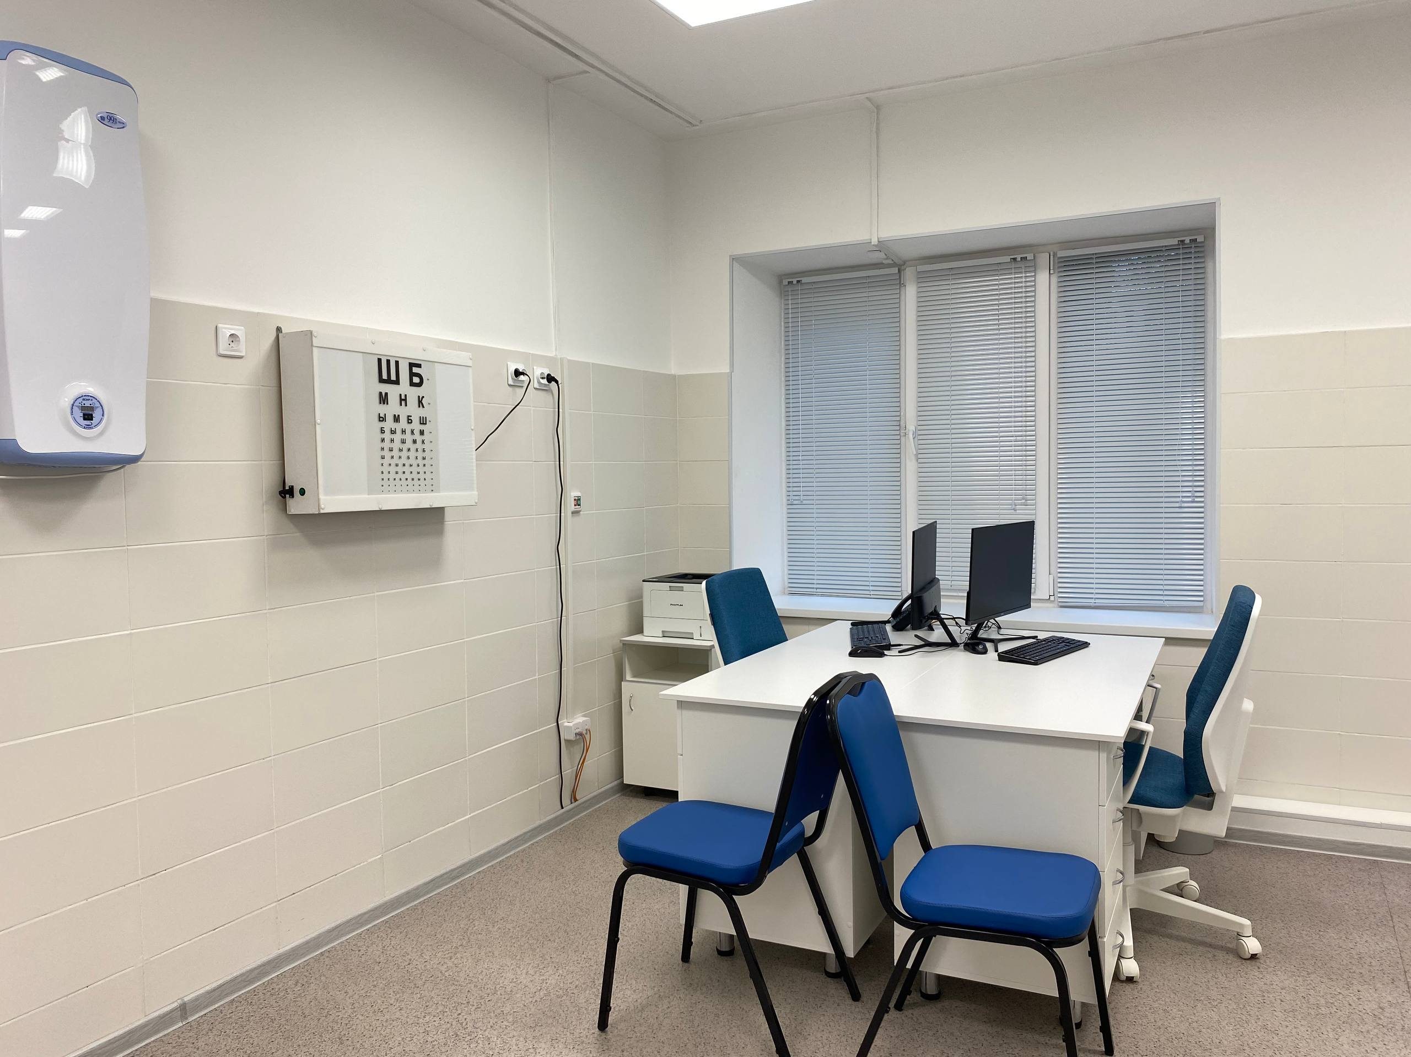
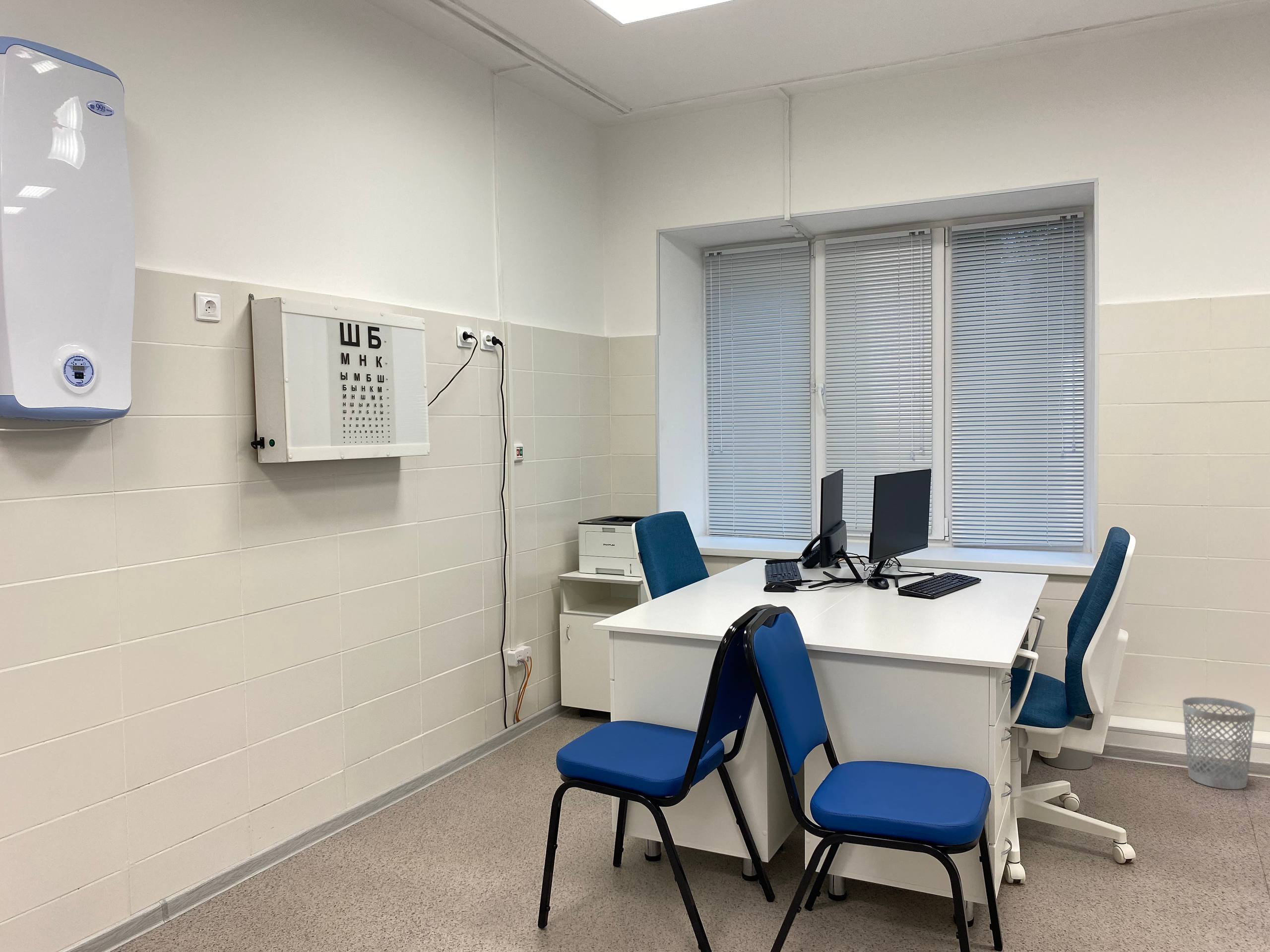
+ wastebasket (1217, 743)
